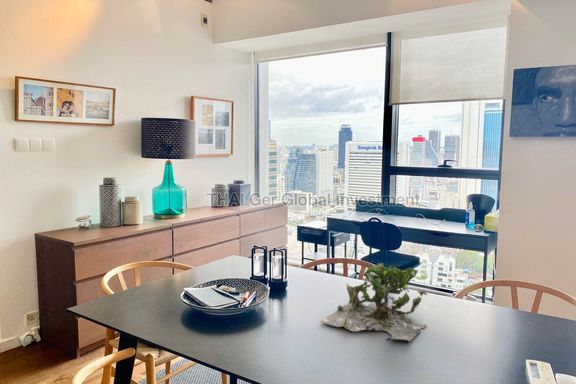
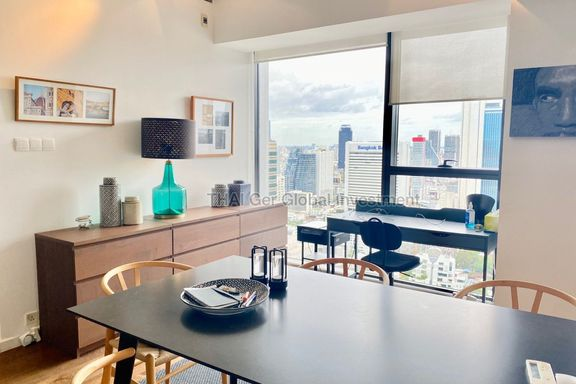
- plant (379, 292)
